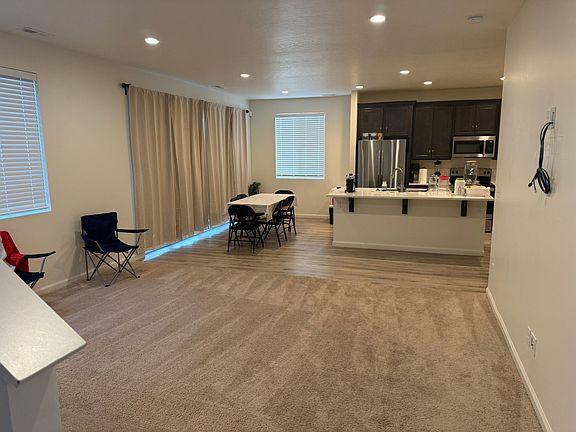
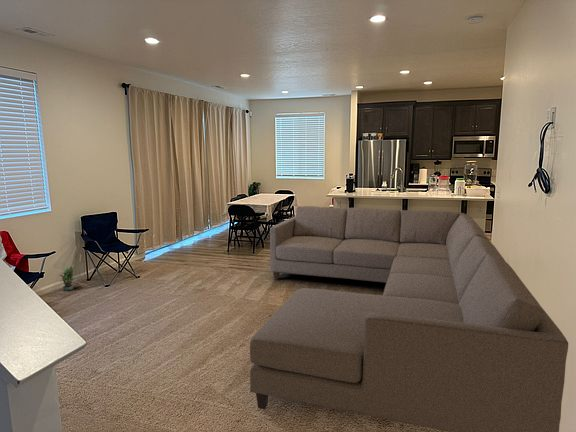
+ potted plant (67, 277)
+ sofa (358, 271)
